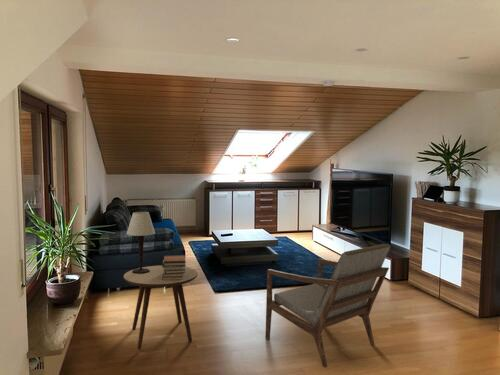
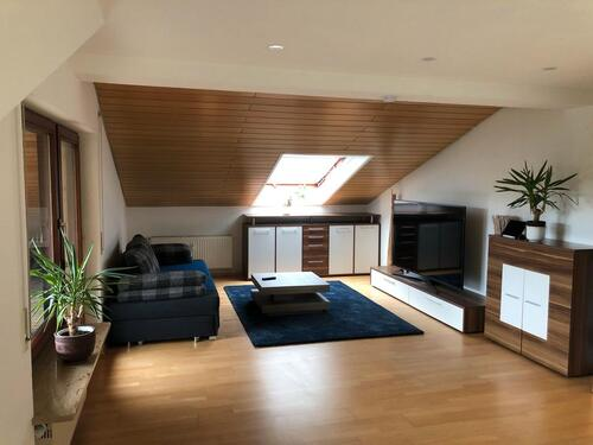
- armchair (327, 293)
- side table (148, 304)
- table lamp (141, 242)
- book stack (174, 266)
